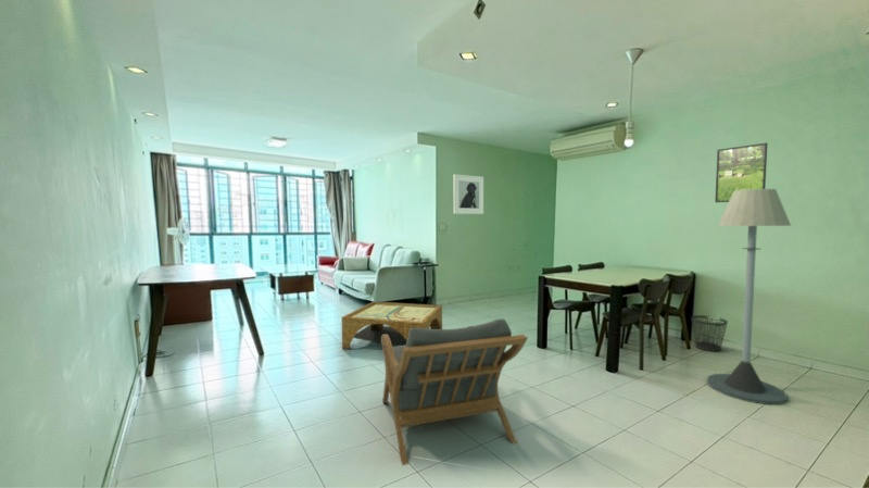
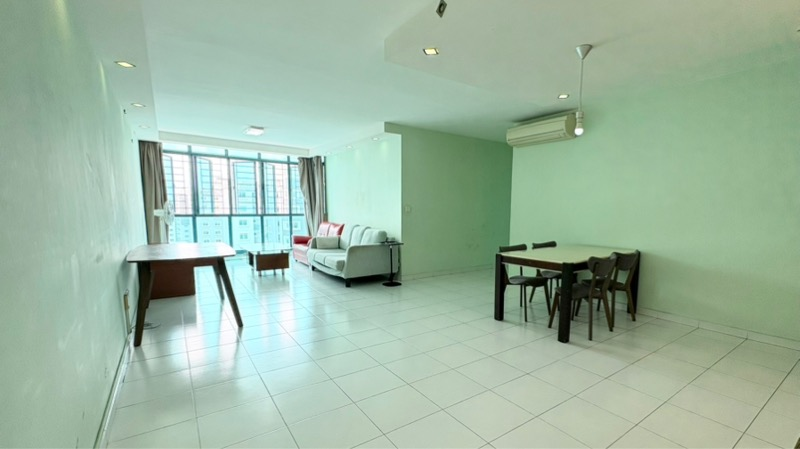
- floor lamp (748, 291)
- armchair (443, 366)
- coffee table (395, 326)
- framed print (468, 195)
- wastebasket (708, 334)
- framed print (740, 174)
